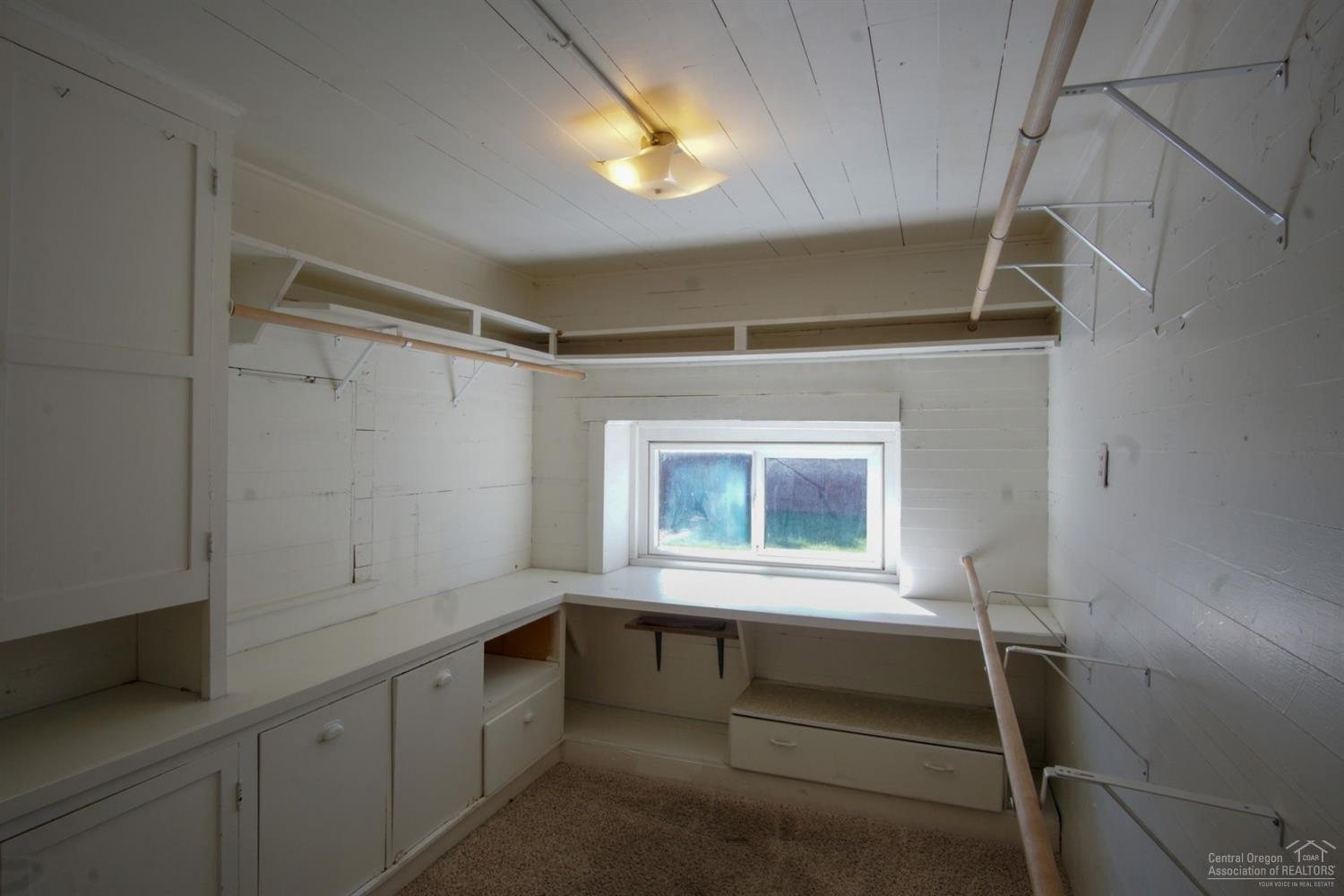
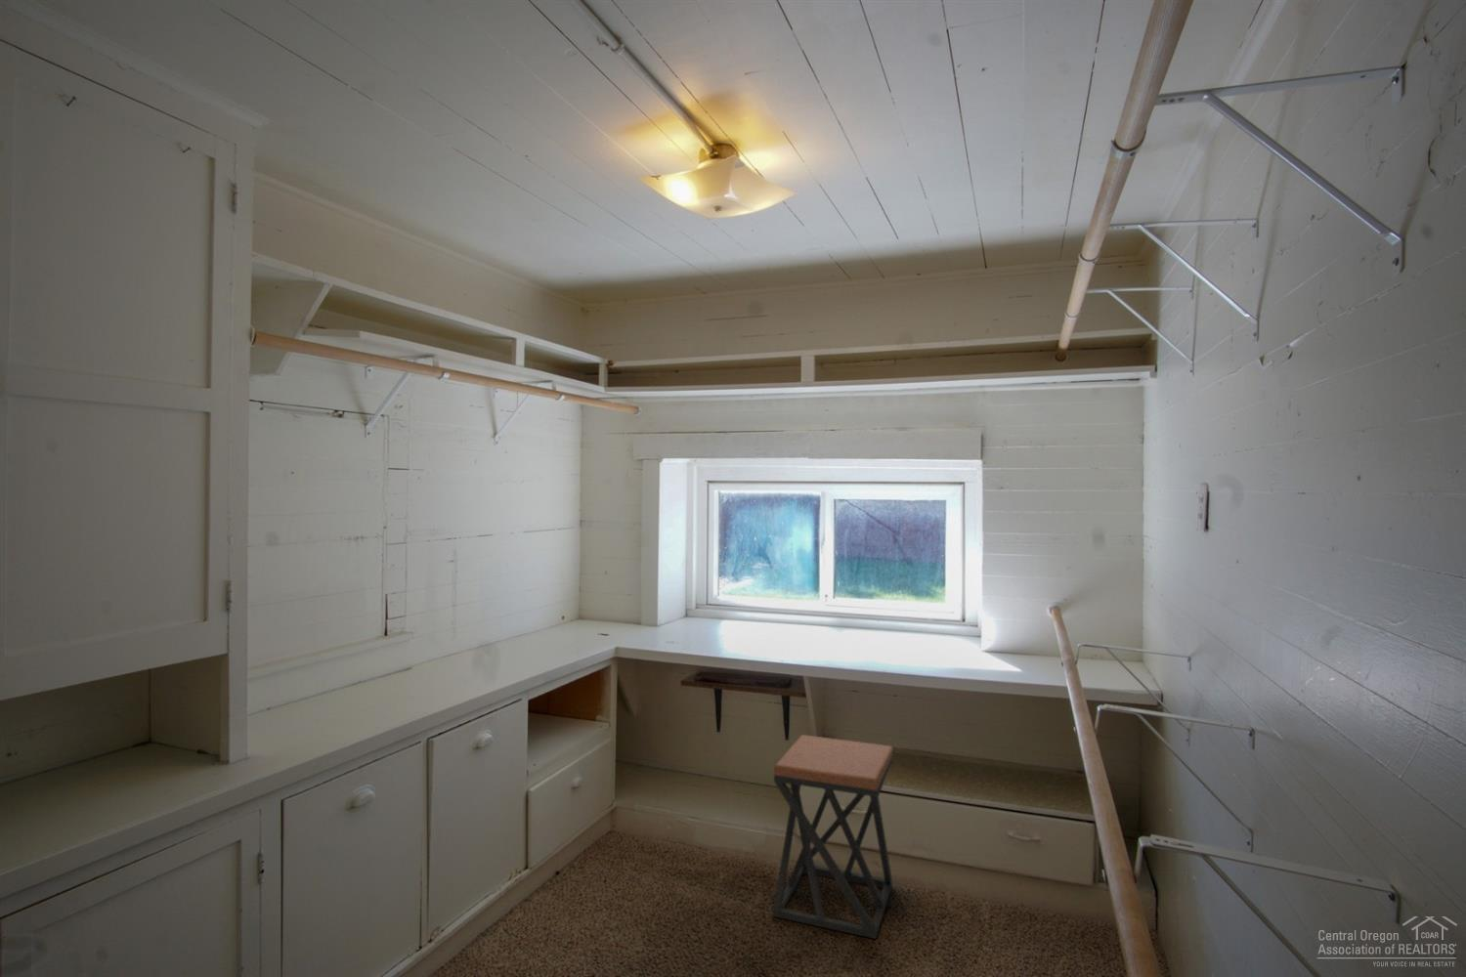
+ stool (834, 828)
